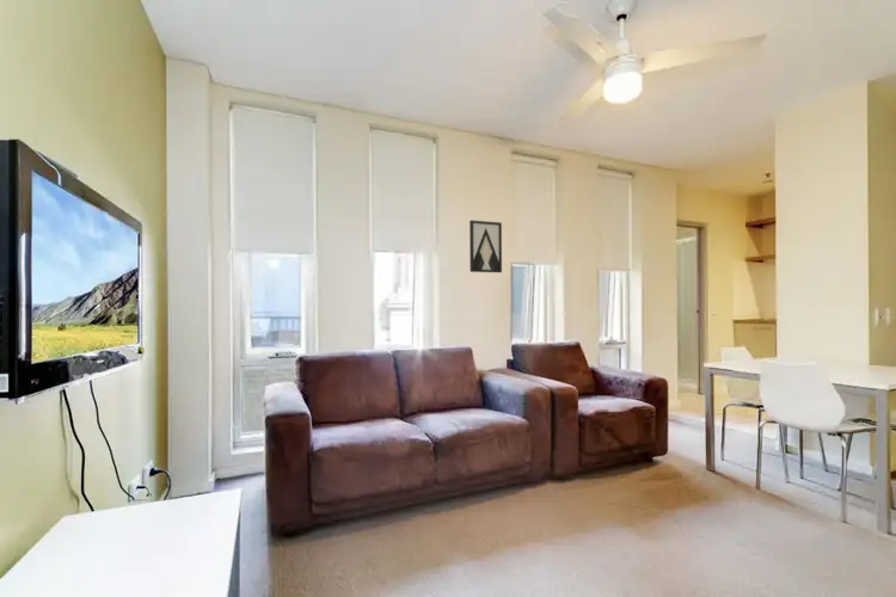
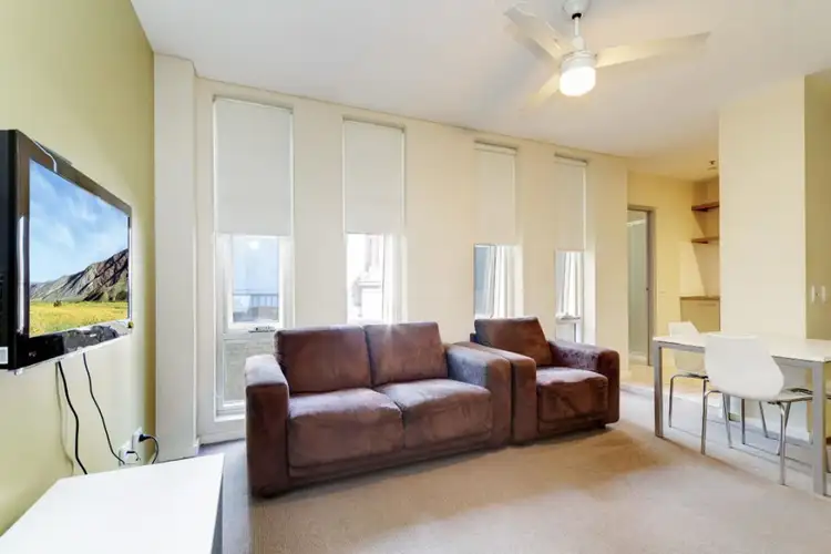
- wall art (485, 246)
